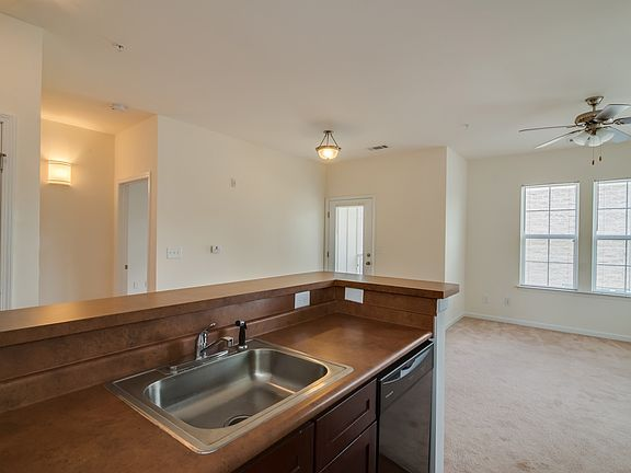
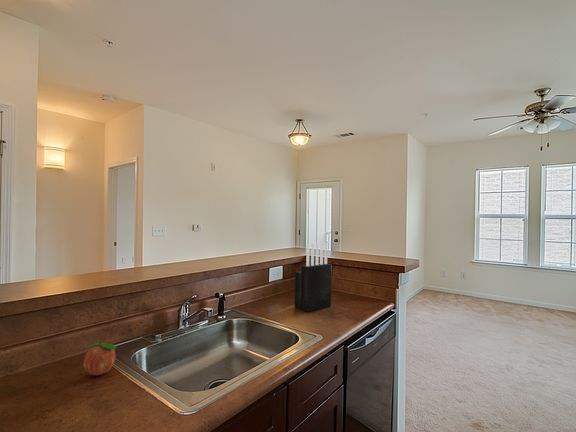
+ fruit (99, 356)
+ knife block (312, 274)
